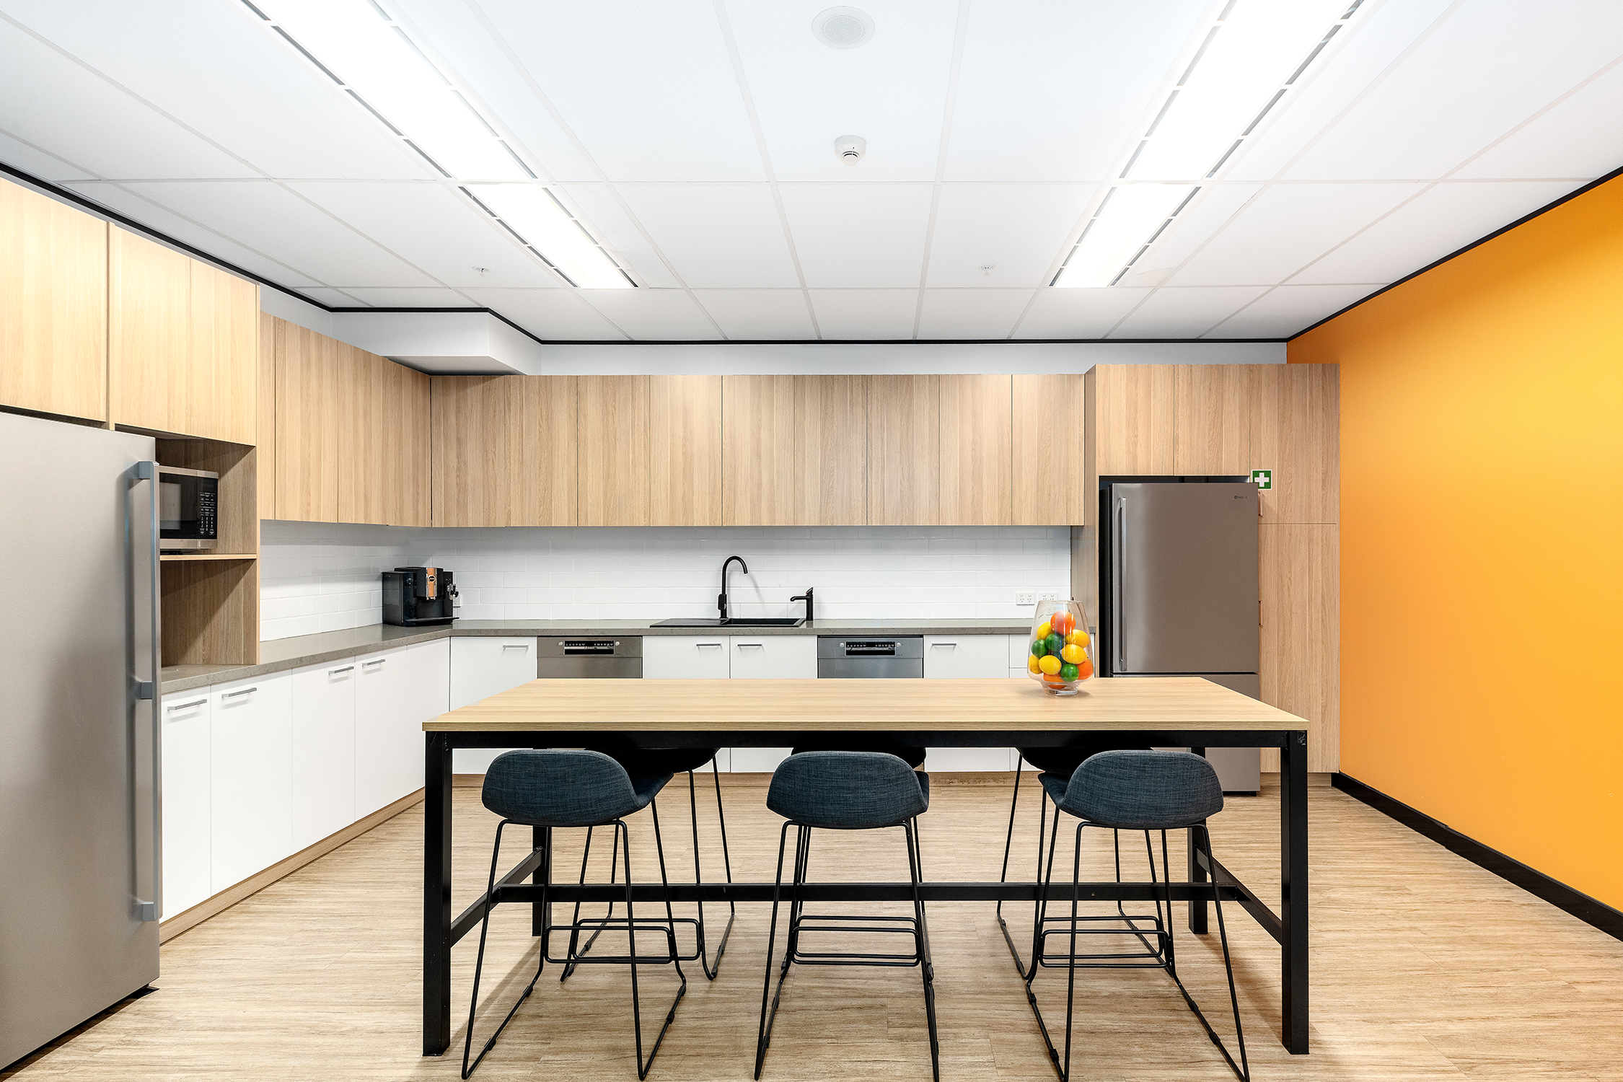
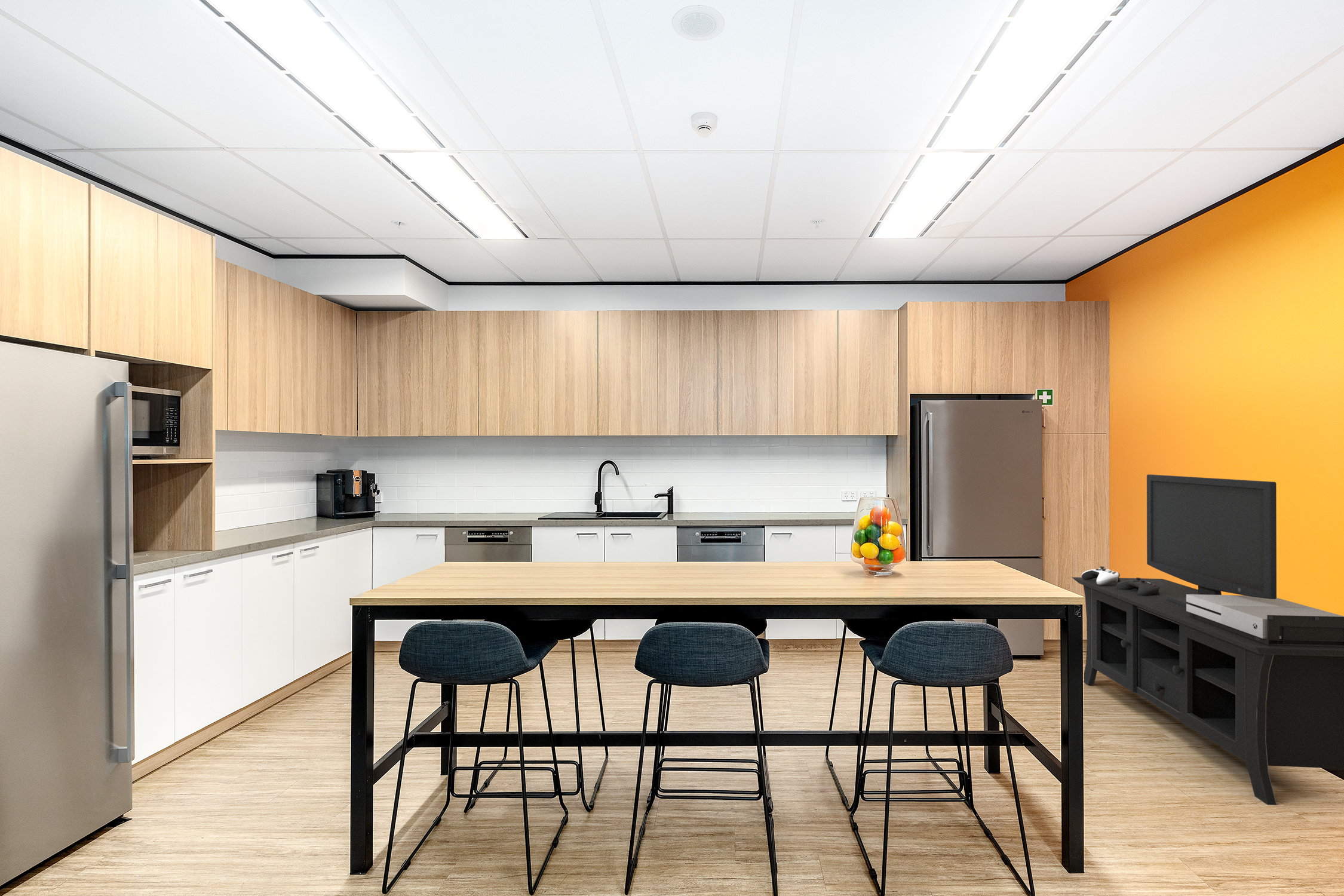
+ media console (1199, 604)
